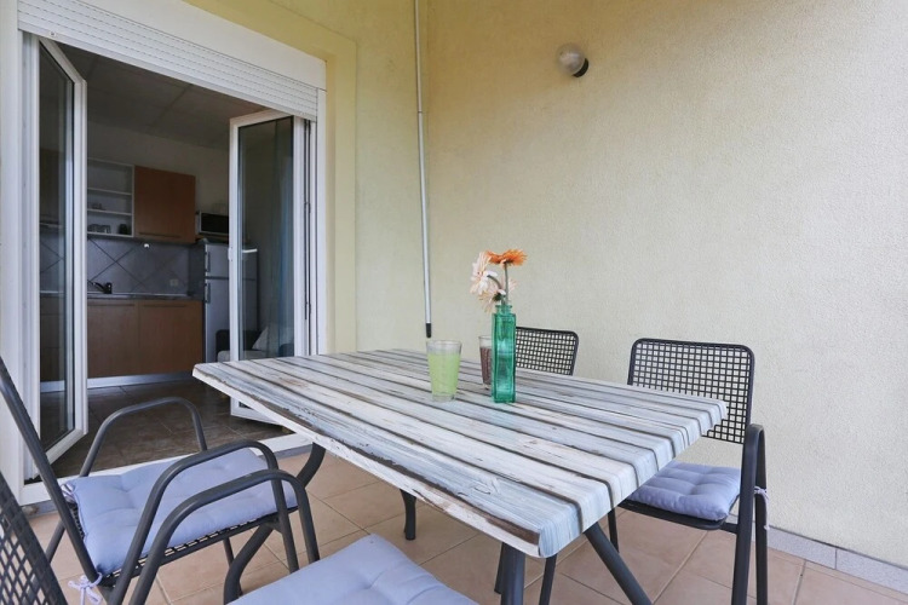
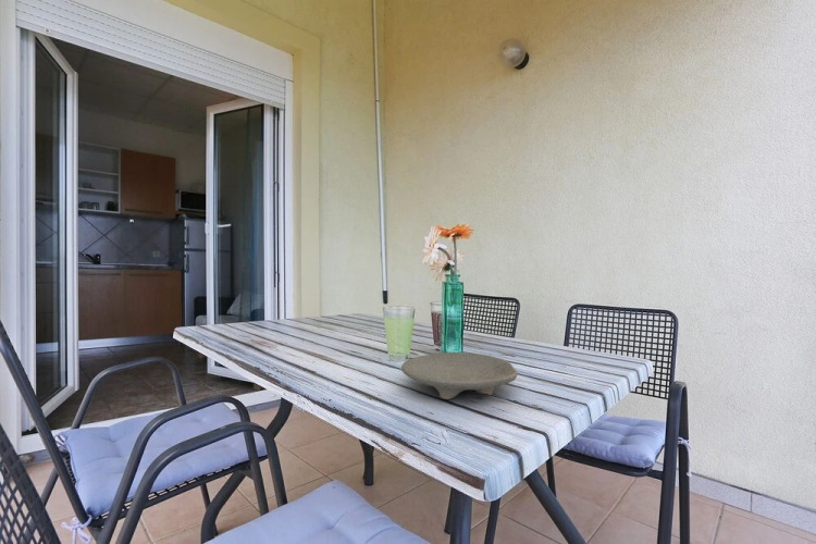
+ bowl (458, 376)
